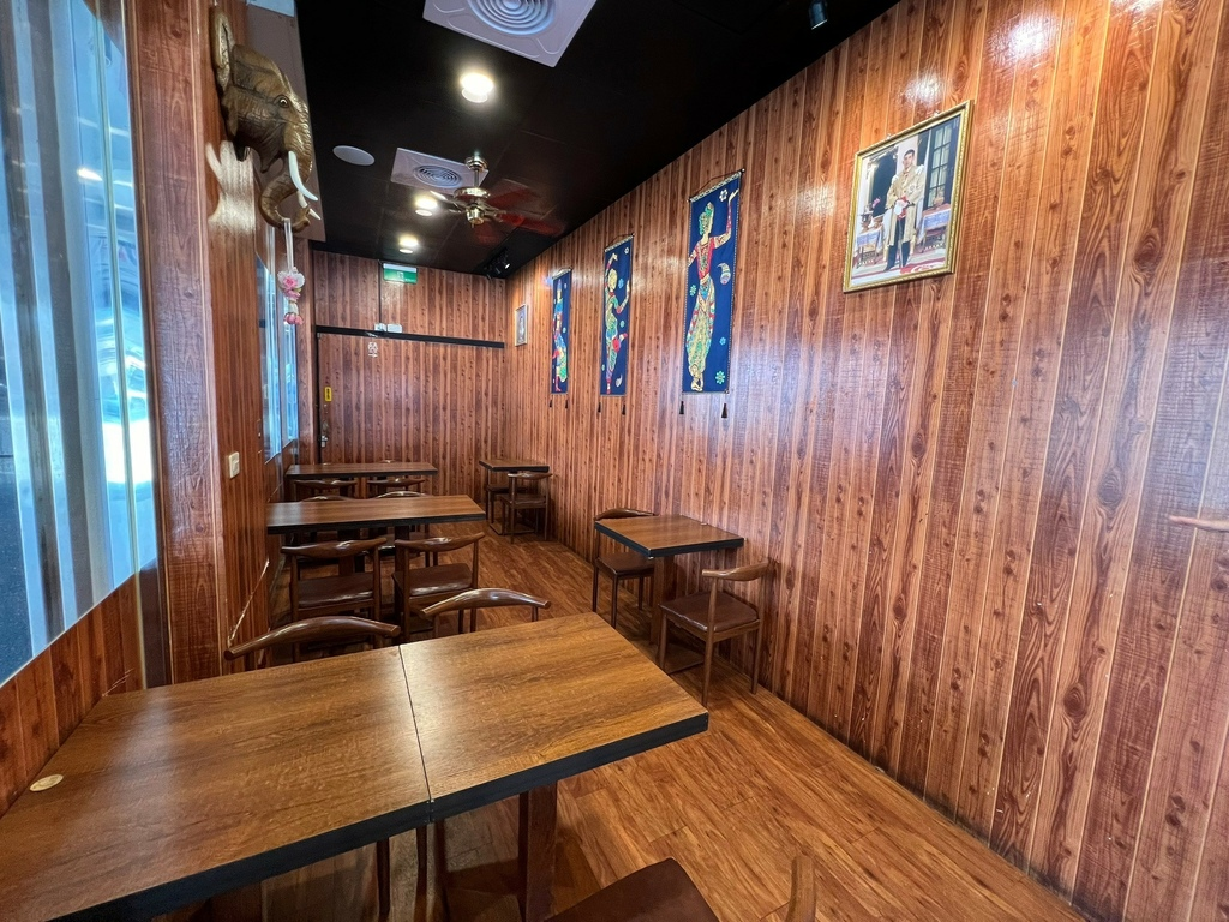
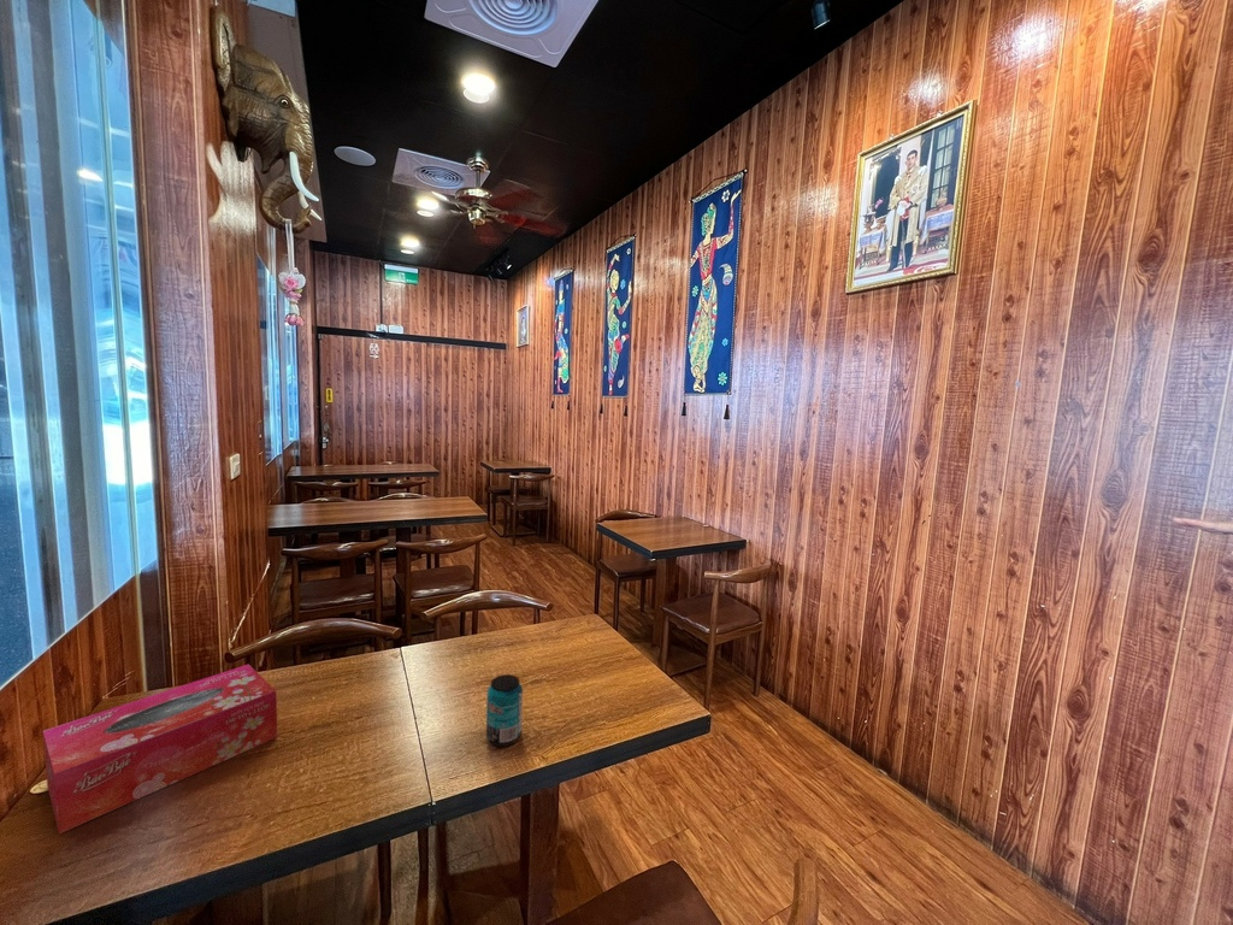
+ beverage can (505, 709)
+ tissue box (170, 733)
